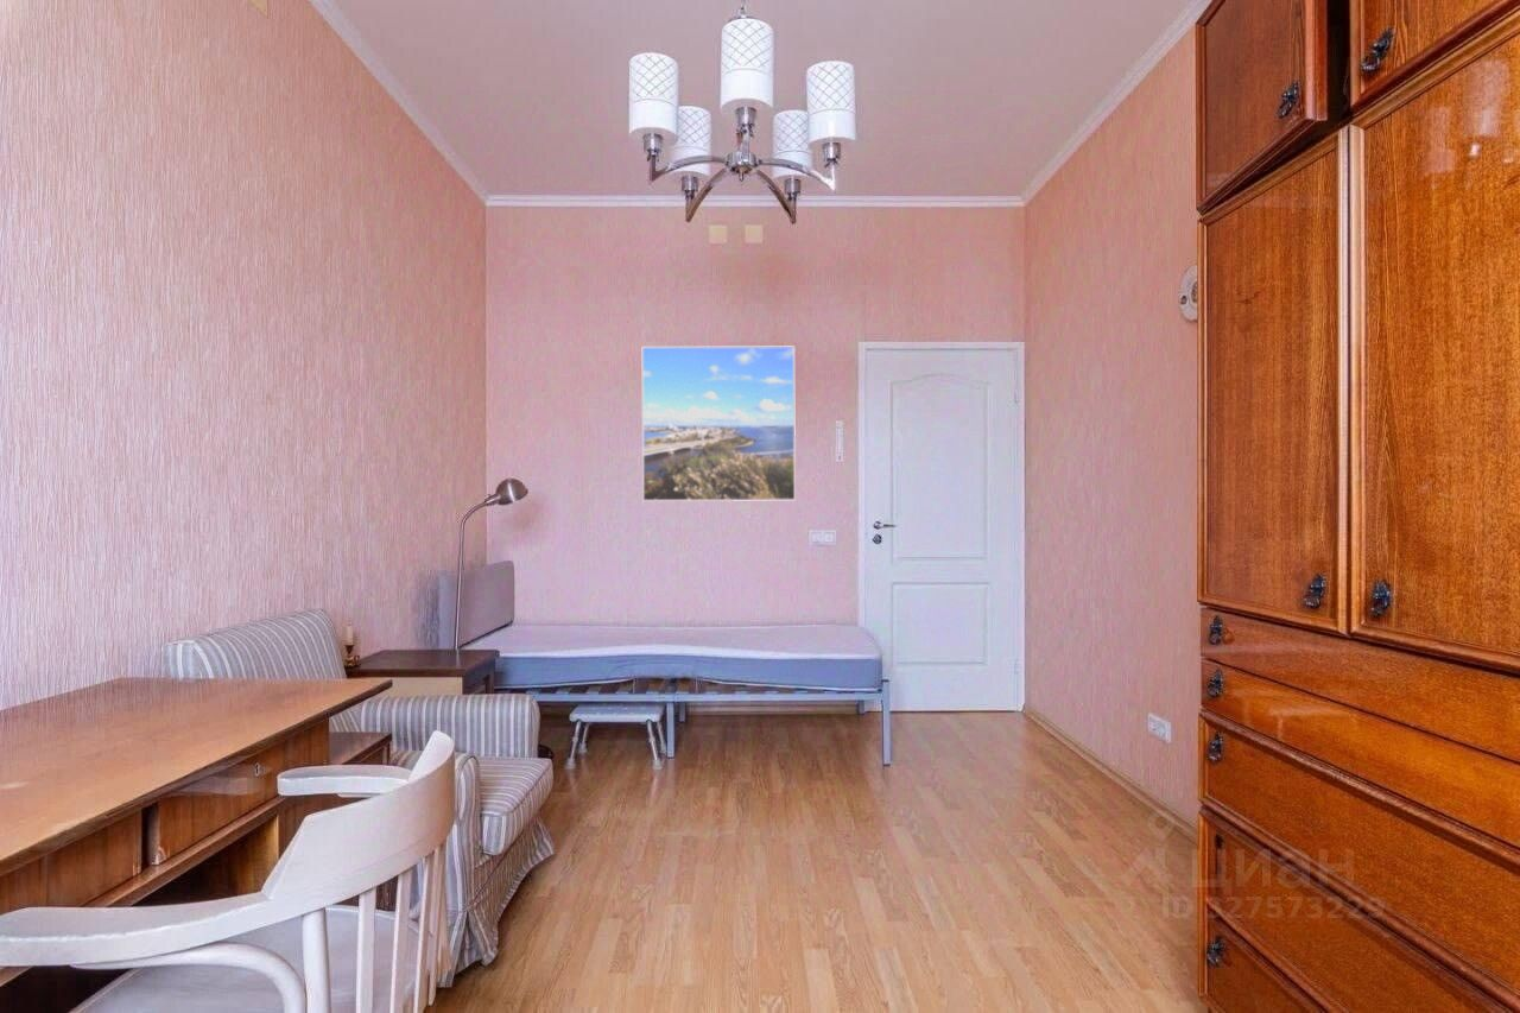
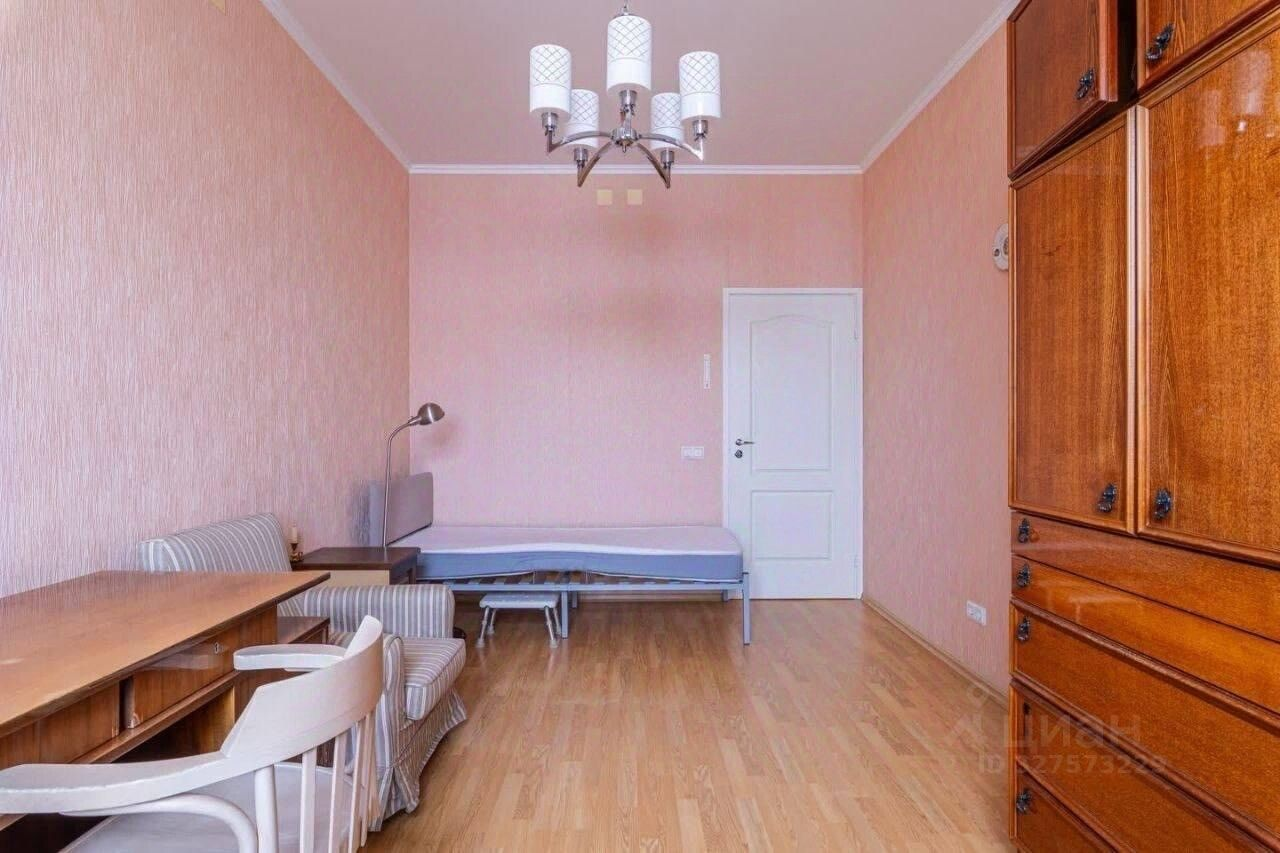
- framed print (718, 423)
